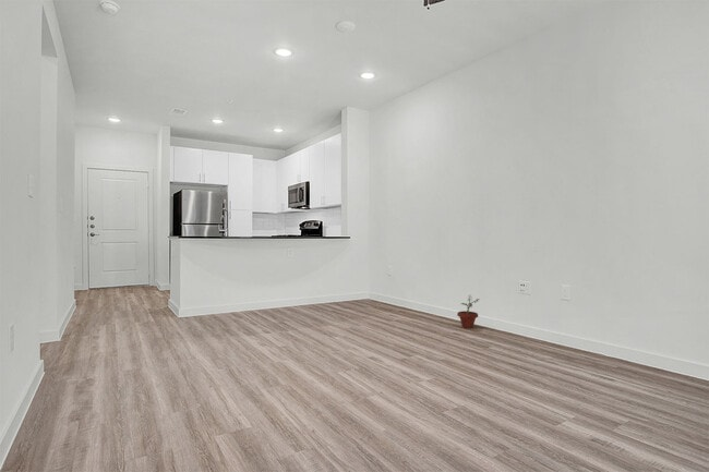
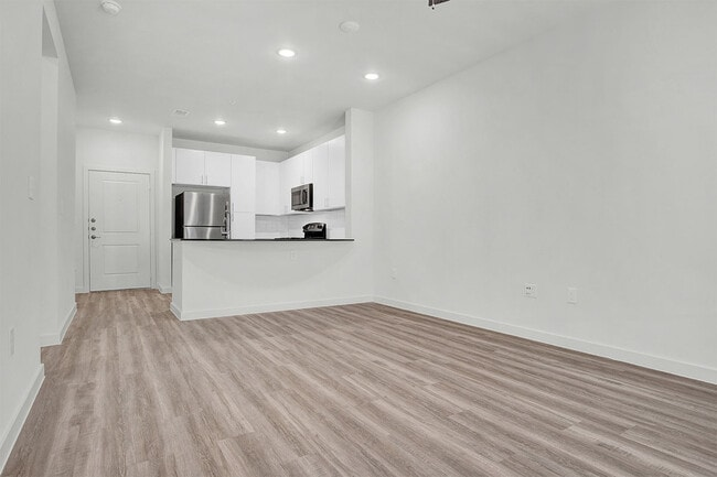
- potted plant (468, 311)
